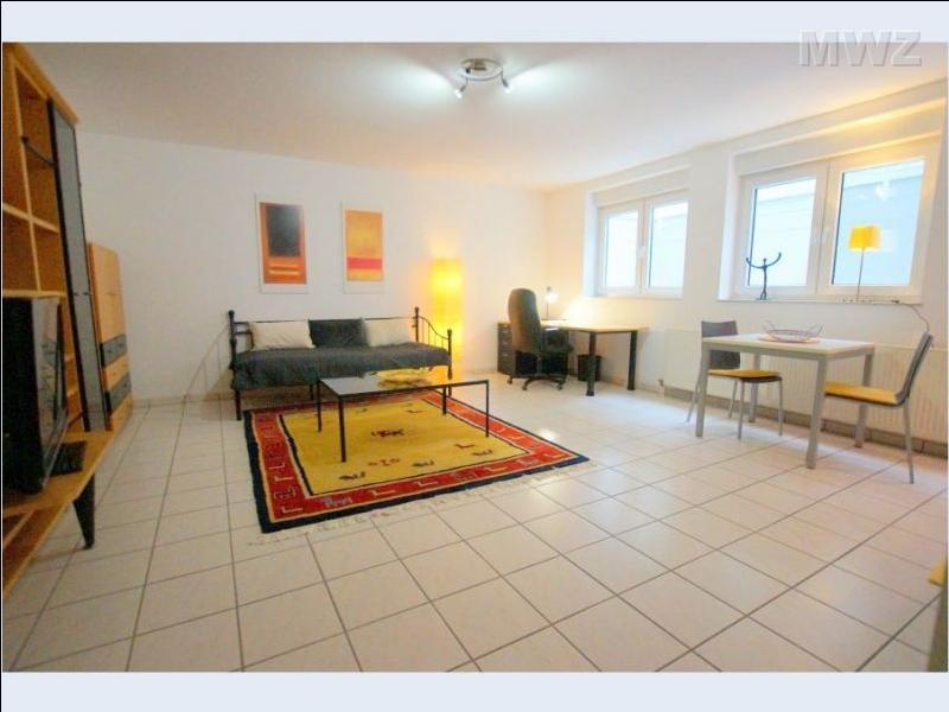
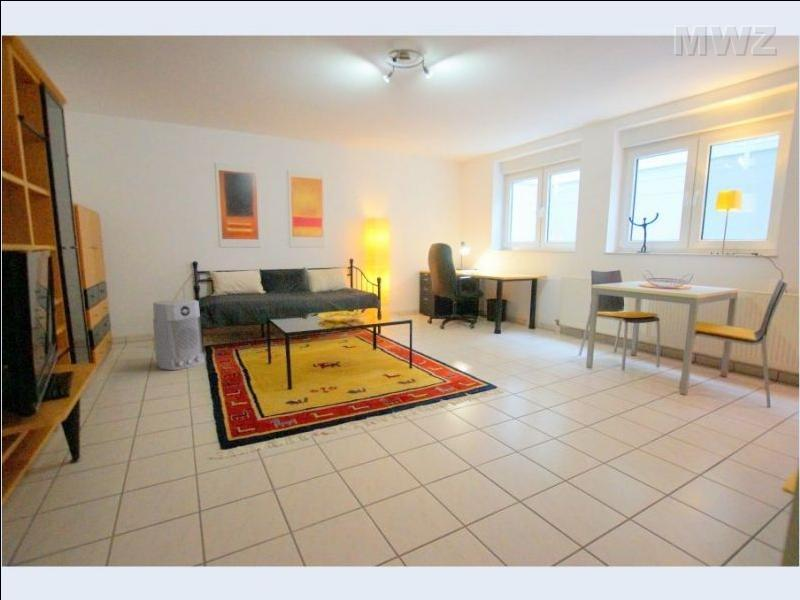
+ air purifier (177, 332)
